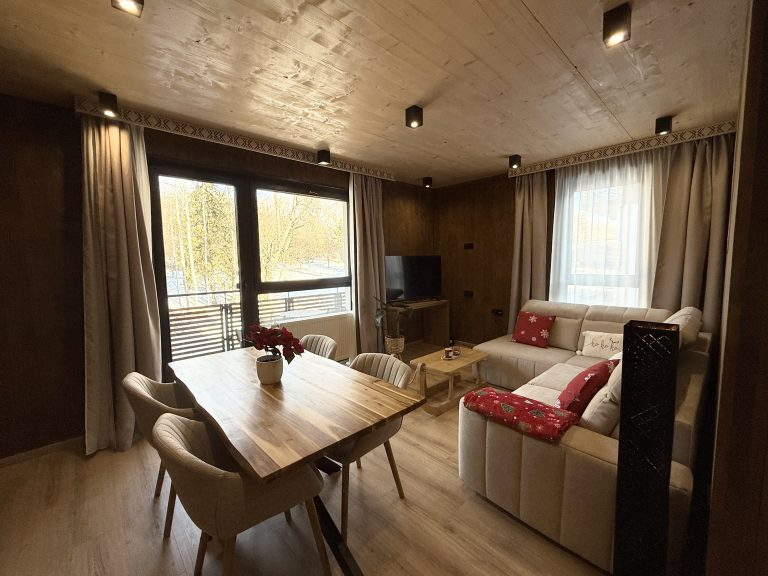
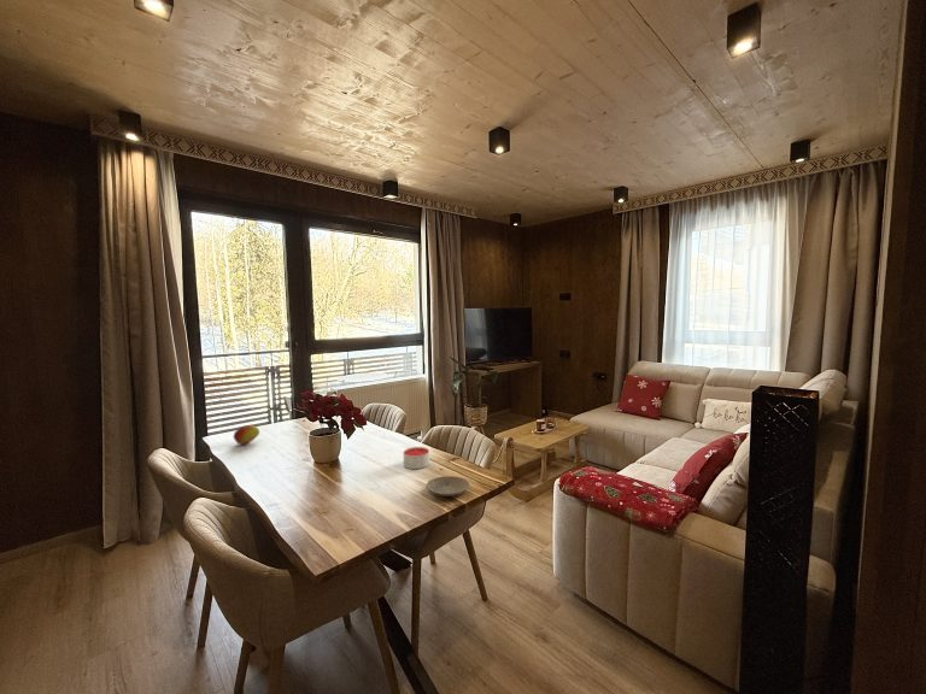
+ plate (447, 487)
+ fruit (246, 434)
+ candle (416, 457)
